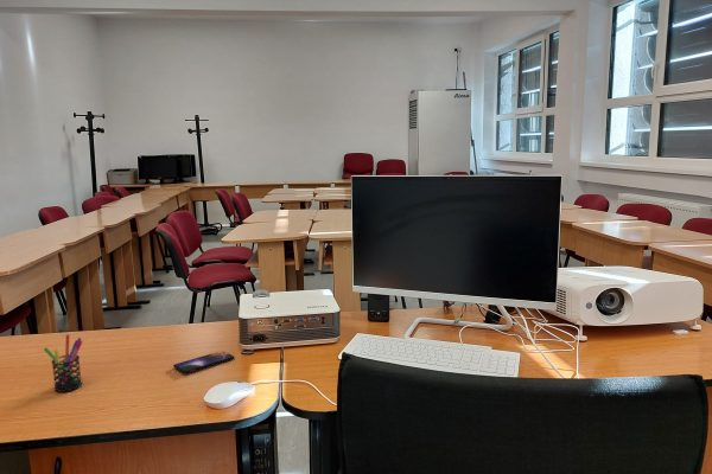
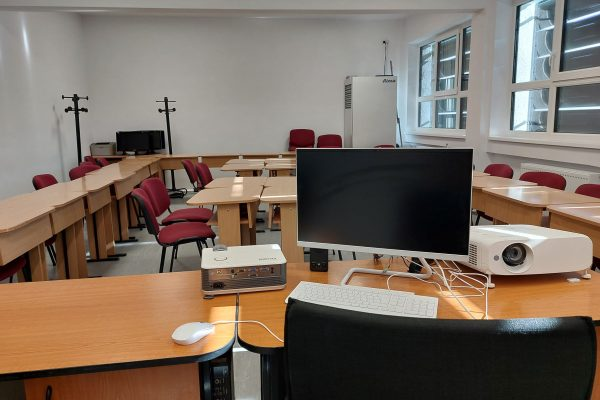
- pen holder (63, 361)
- smartphone (204, 361)
